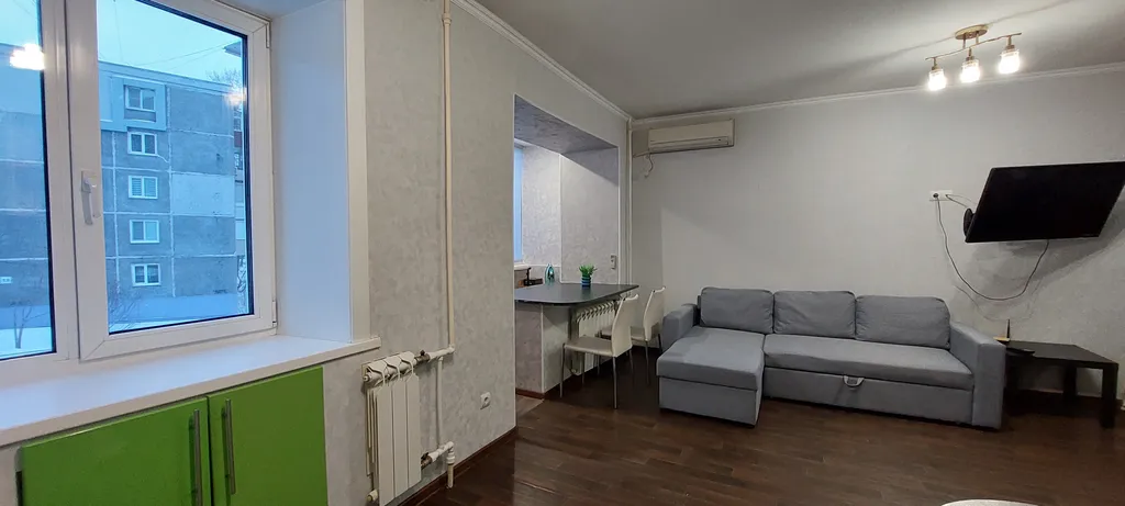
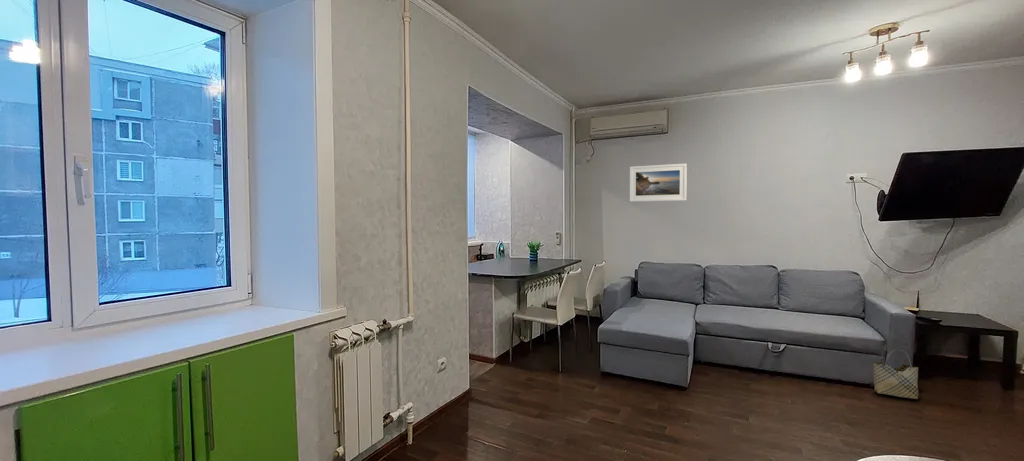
+ woven basket (895, 371)
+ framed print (657, 183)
